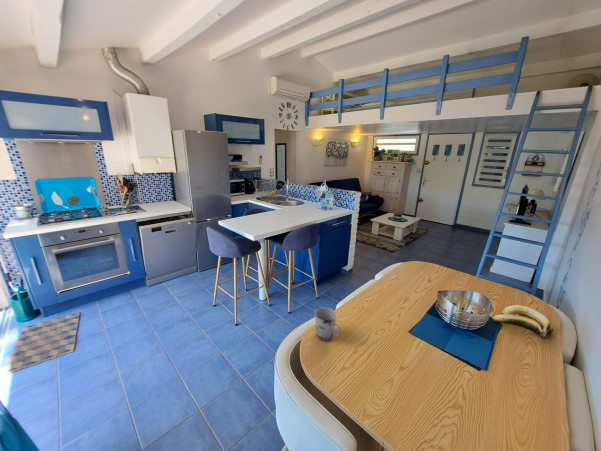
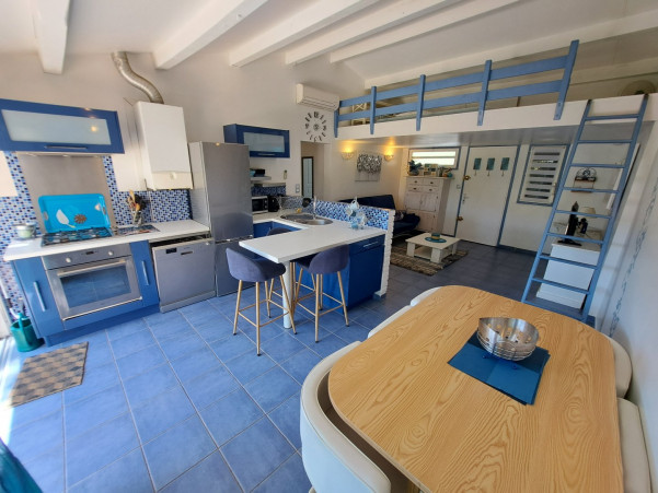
- banana (524, 319)
- cup (328, 326)
